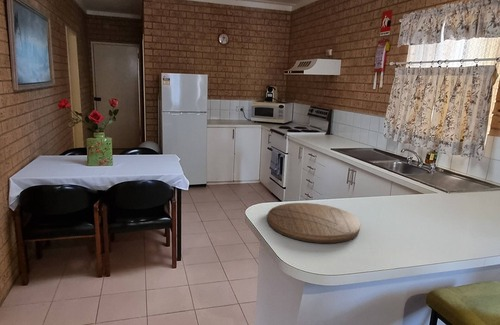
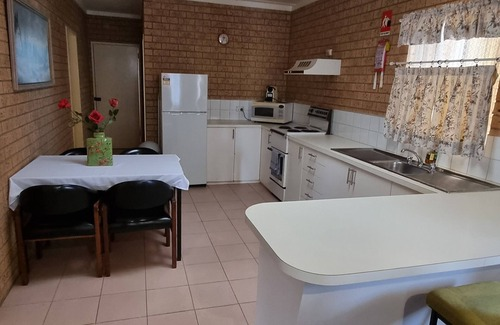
- cutting board (312, 220)
